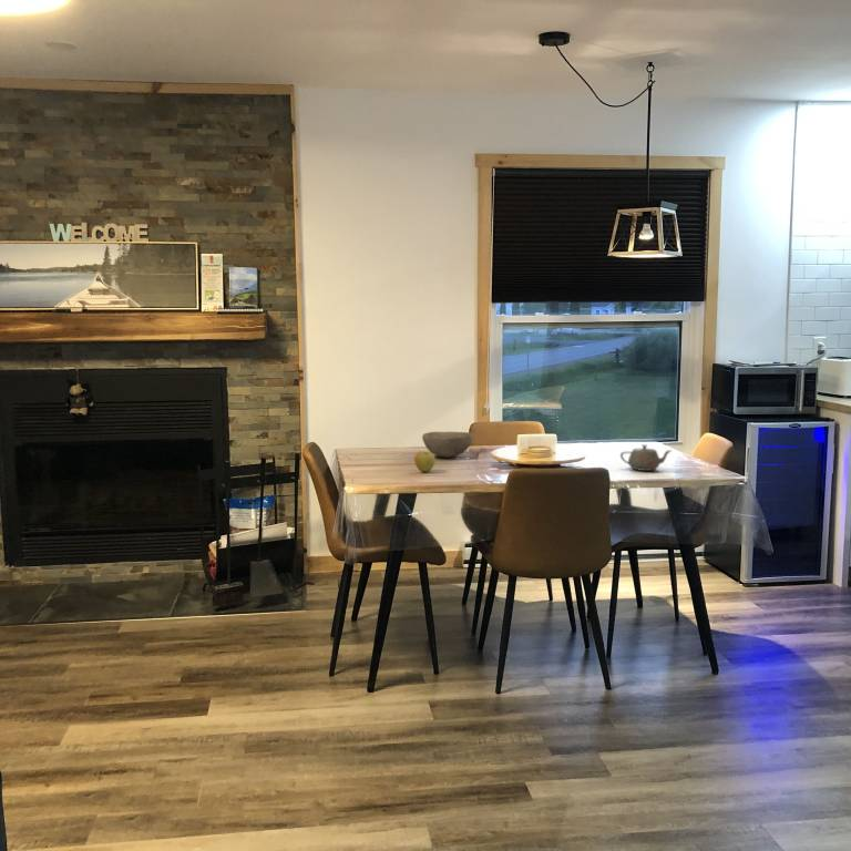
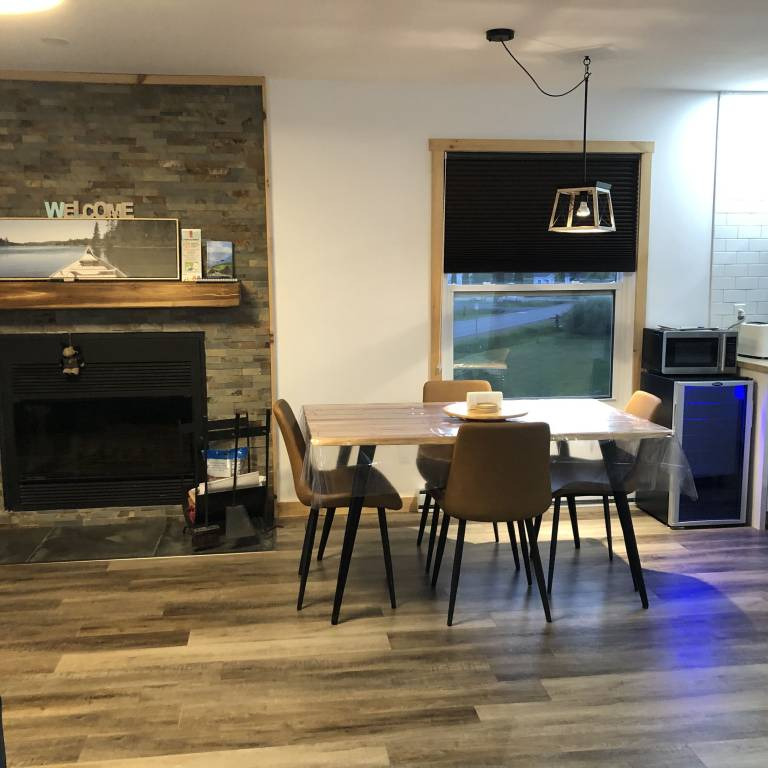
- teapot (645, 457)
- bowl (447, 444)
- apple (424, 461)
